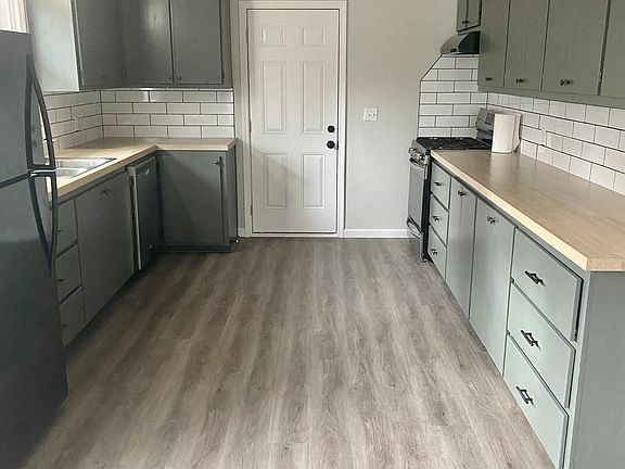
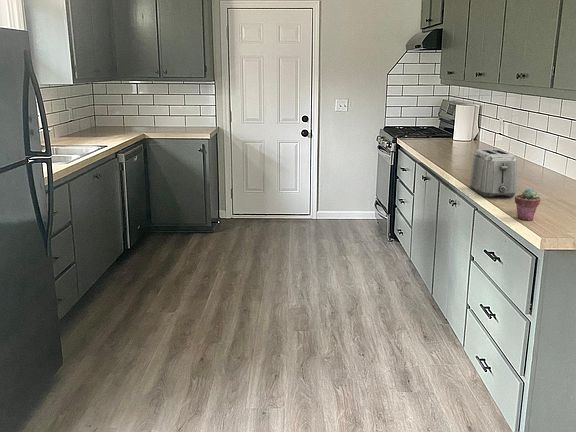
+ potted succulent (527, 203)
+ toaster (492, 172)
